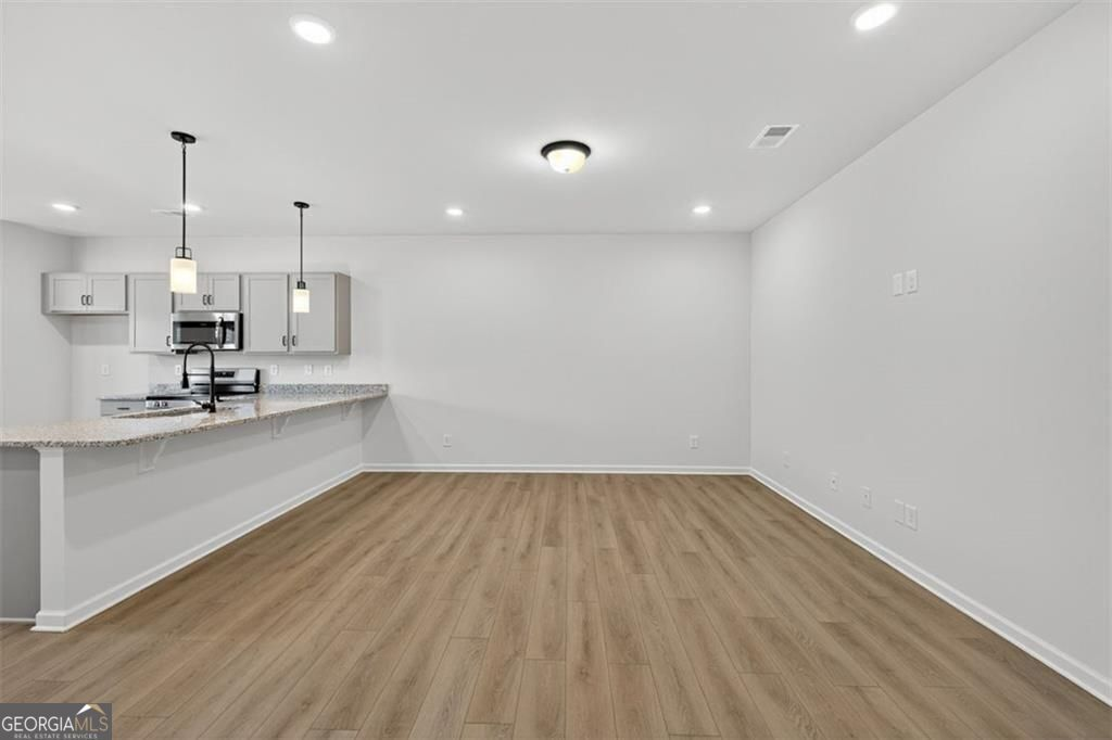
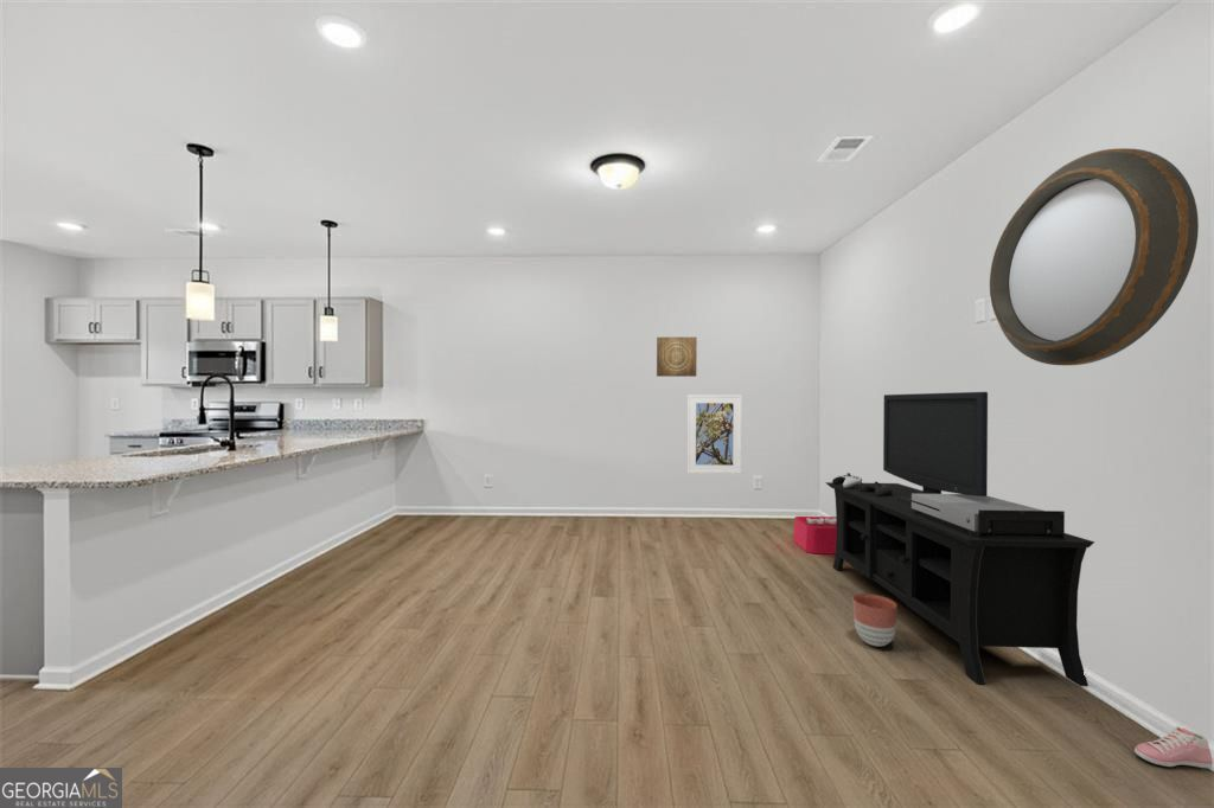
+ sneaker (1171, 744)
+ media console (924, 502)
+ storage bin (835, 534)
+ home mirror (1065, 263)
+ planter (874, 622)
+ wall art (676, 357)
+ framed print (714, 434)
